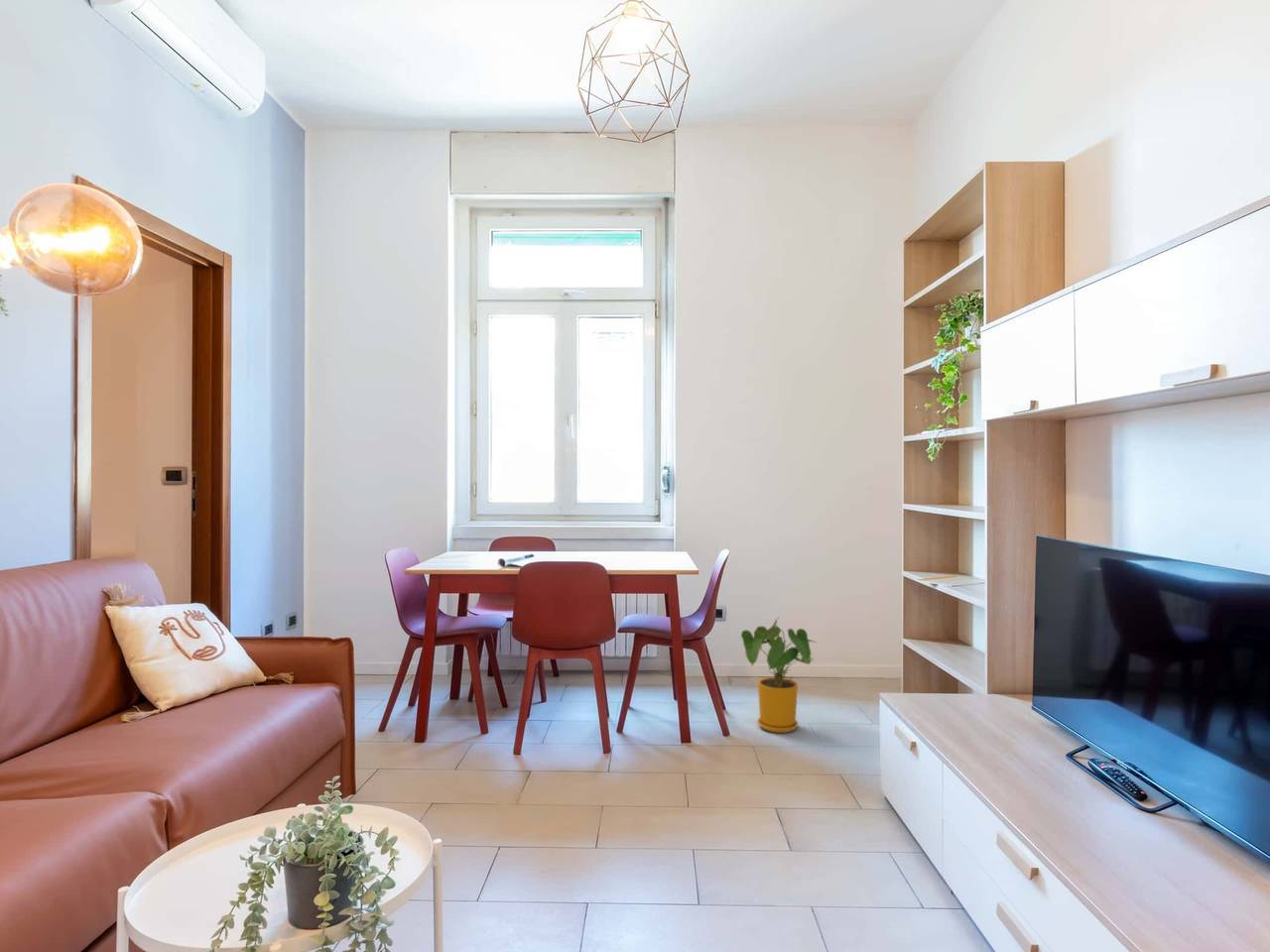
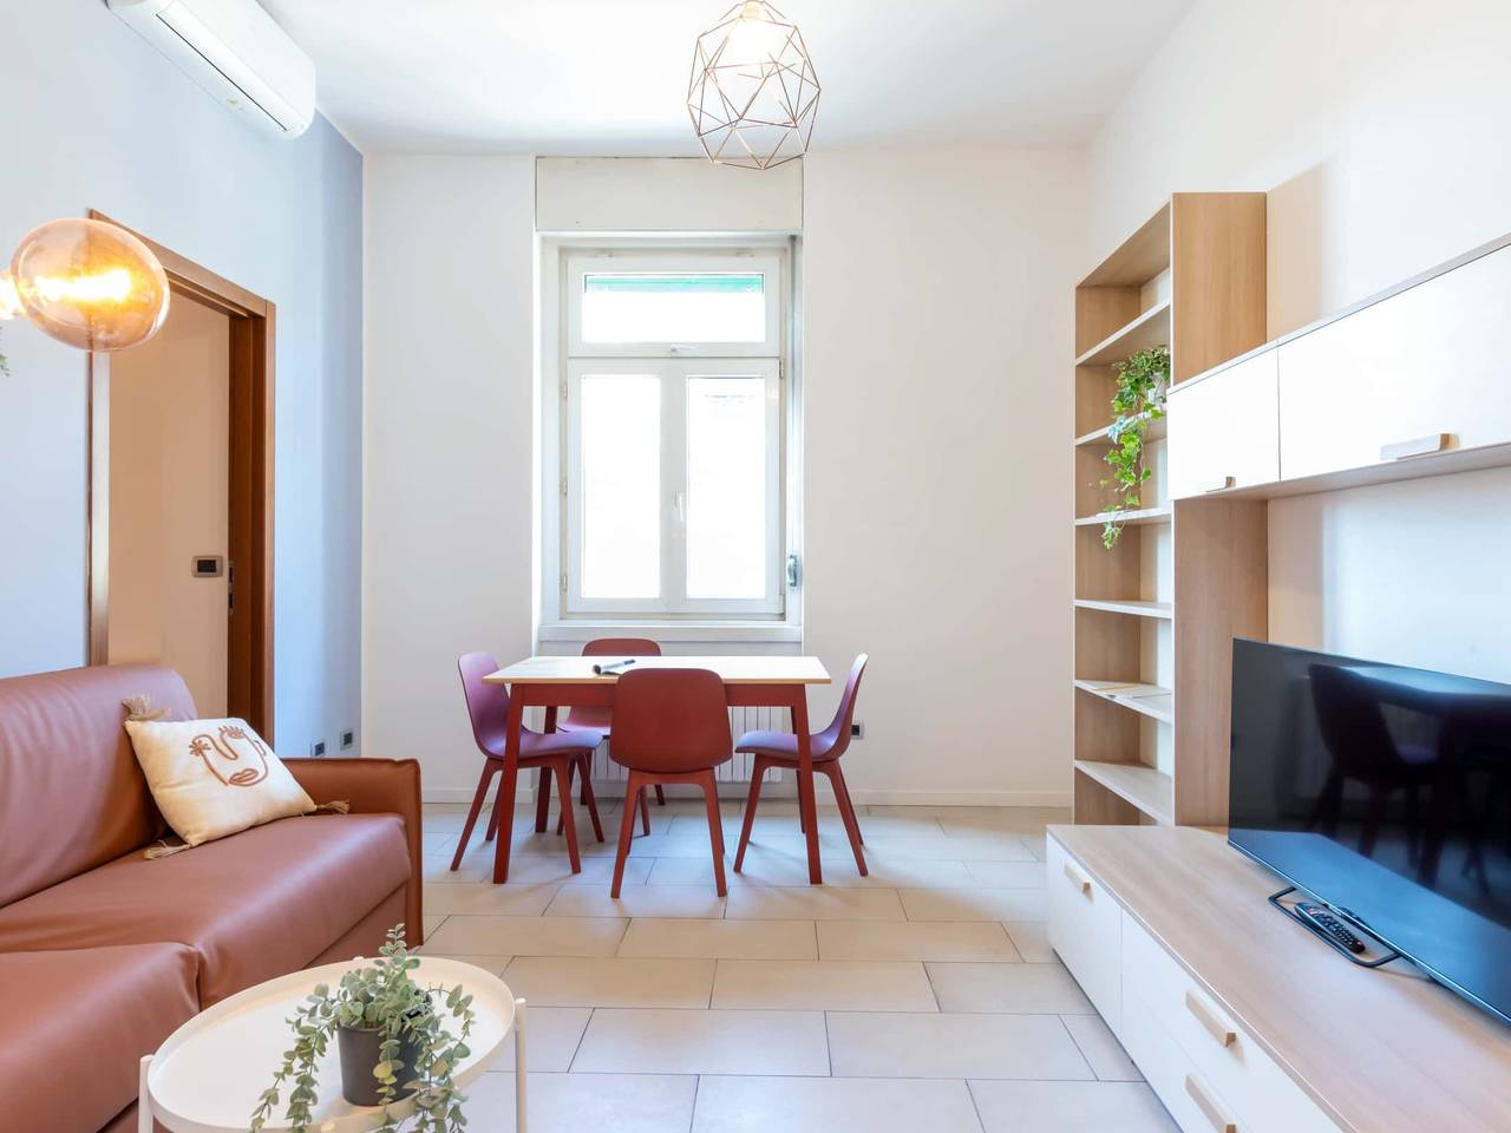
- house plant (781, 672)
